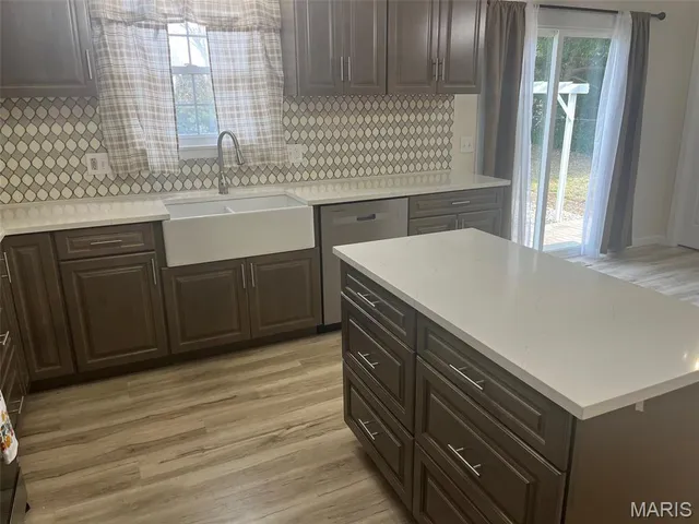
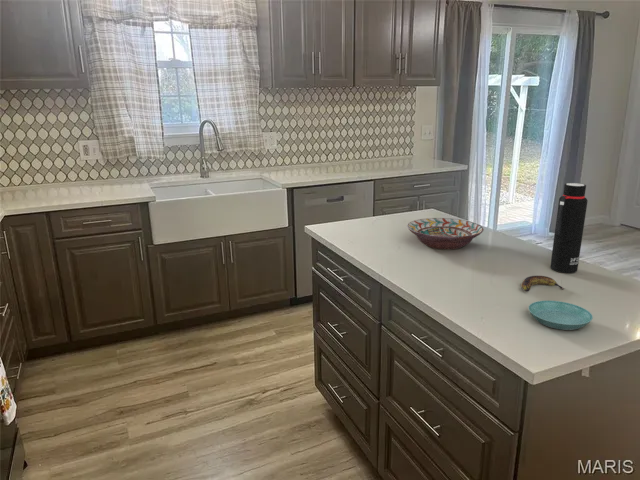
+ banana (539, 283)
+ decorative bowl (444, 235)
+ saucer (559, 316)
+ water bottle (567, 228)
